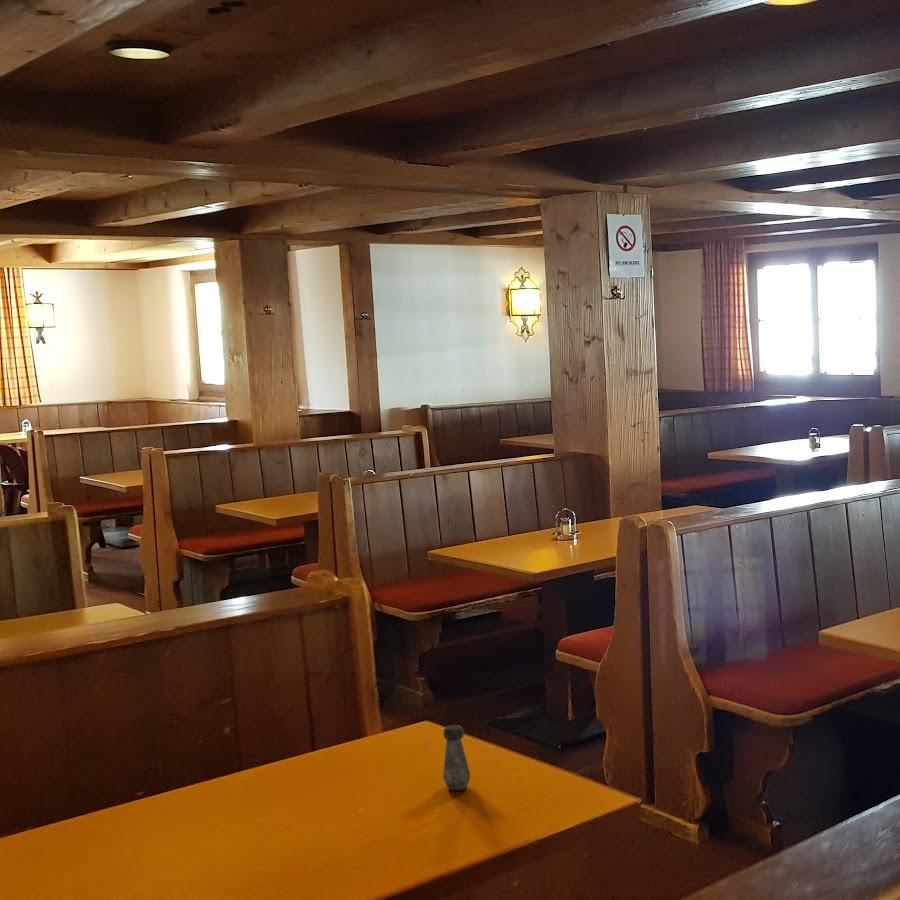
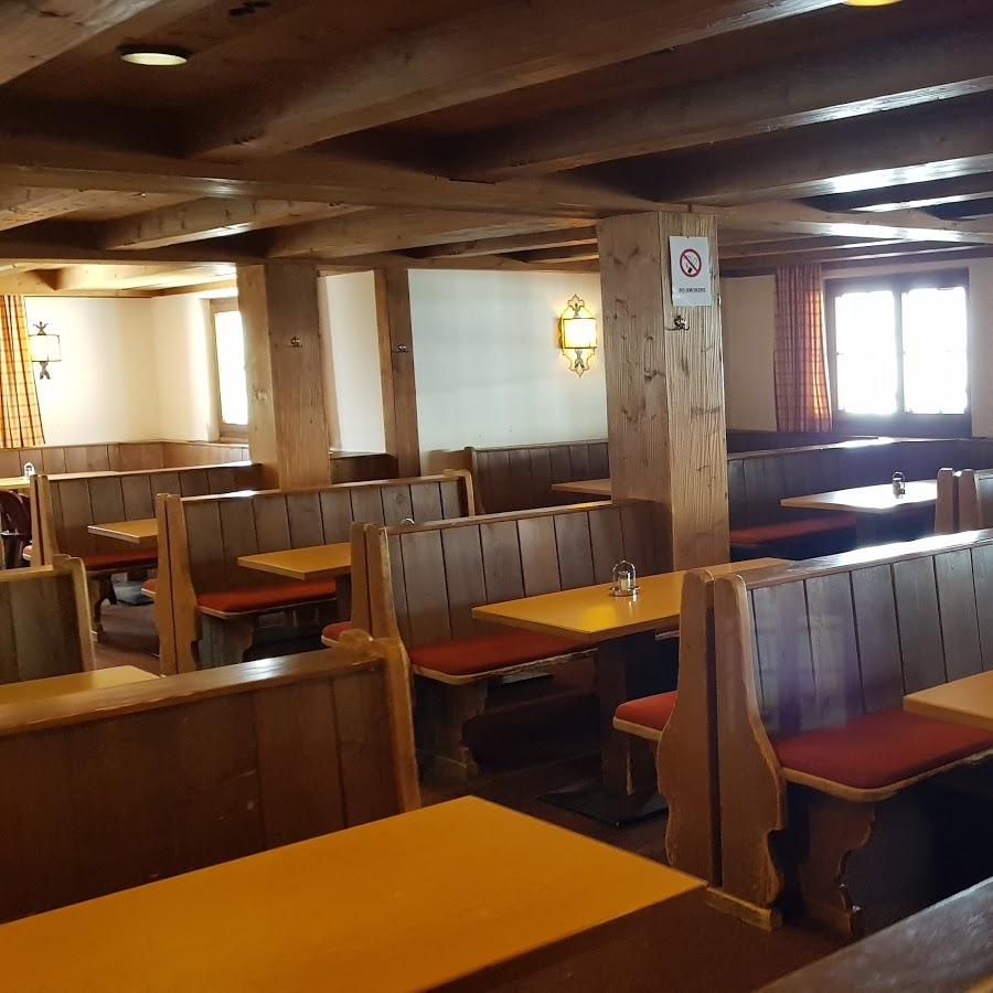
- salt shaker (455, 756)
